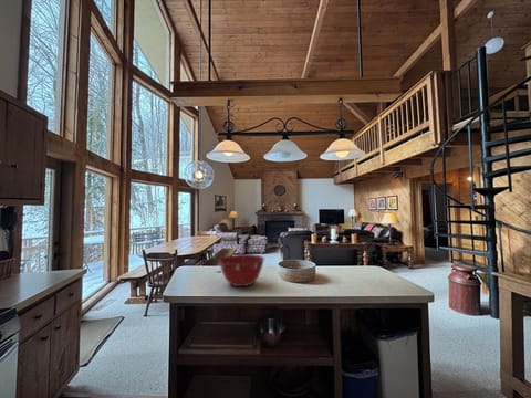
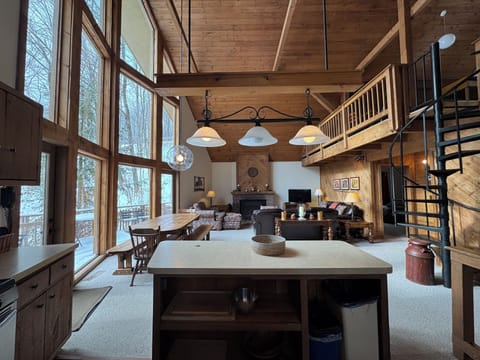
- mixing bowl (241, 270)
